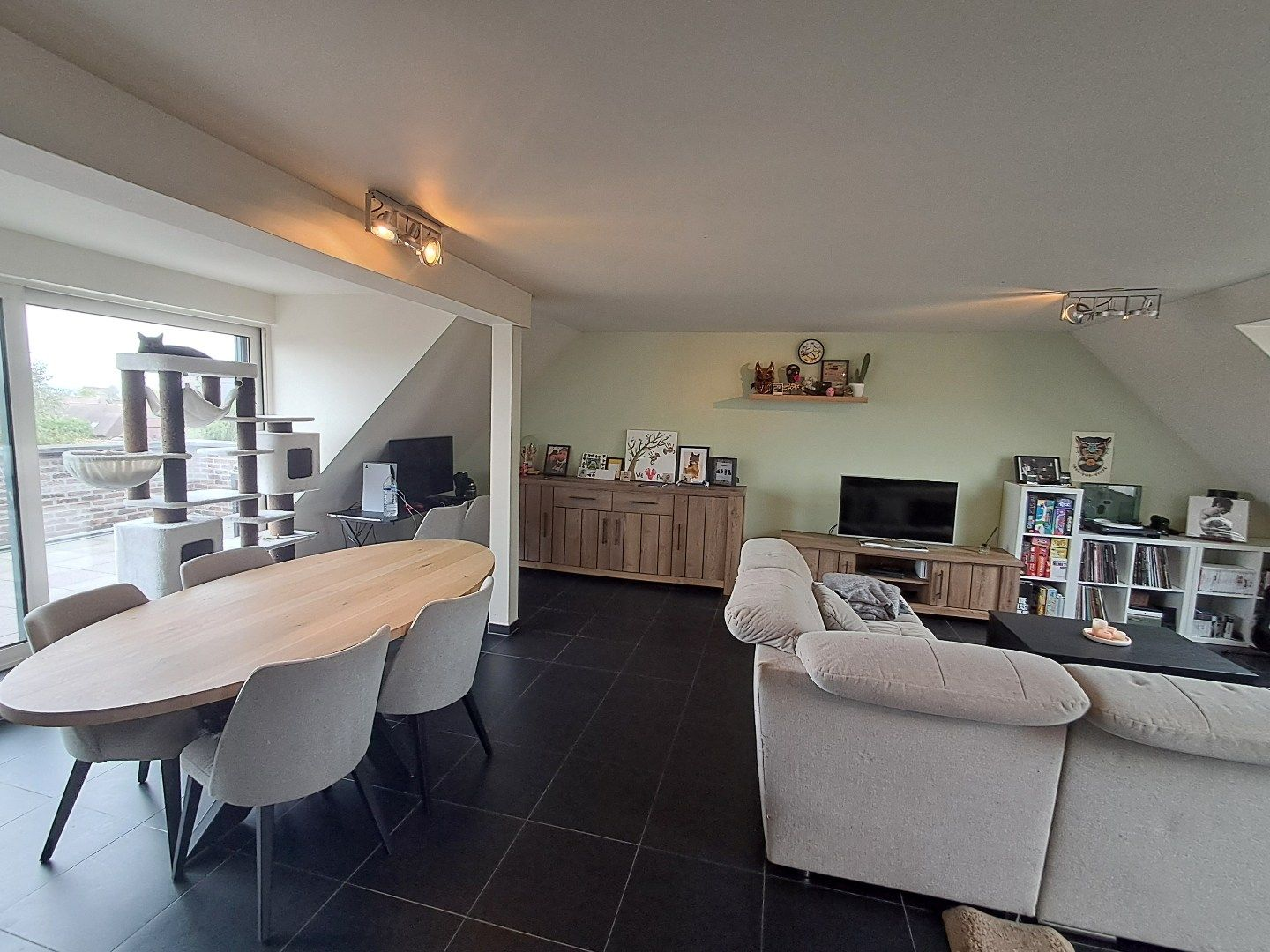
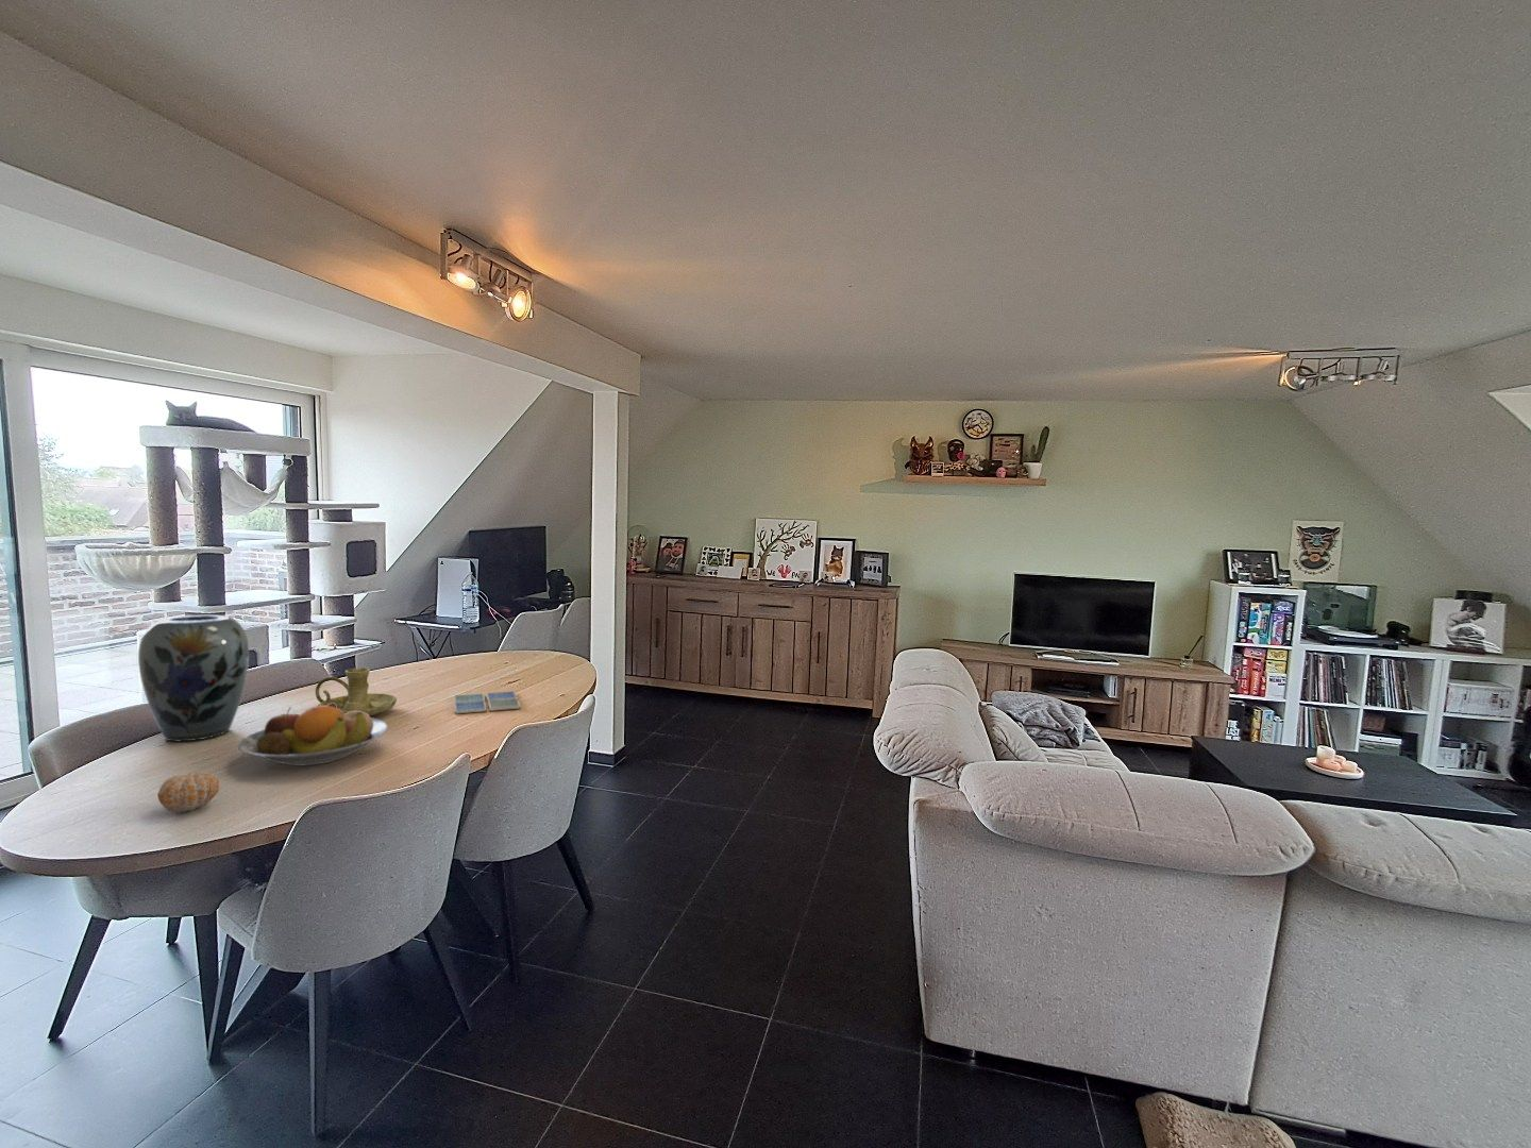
+ candle holder (351, 691)
+ fruit bowl (317, 730)
+ vase (195, 676)
+ drink coaster (487, 701)
+ fruit (189, 791)
